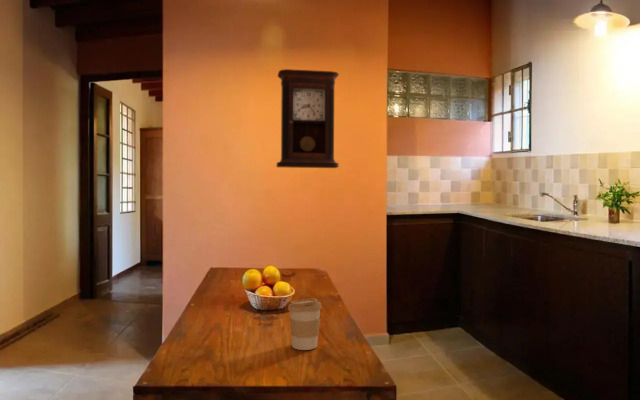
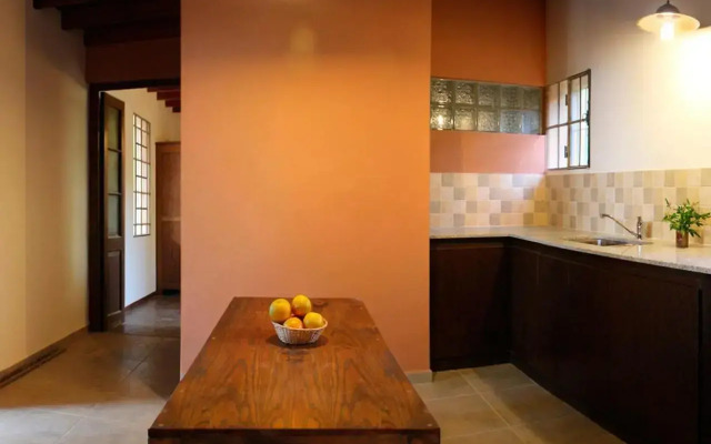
- coffee cup (304, 322)
- pendulum clock (308, 120)
